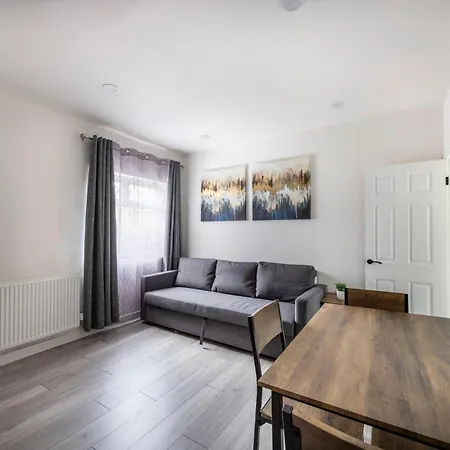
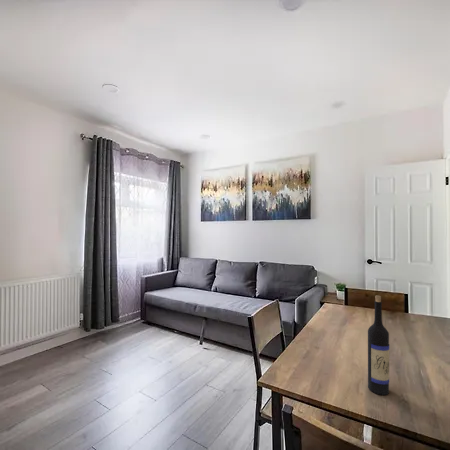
+ wine bottle (378, 342)
